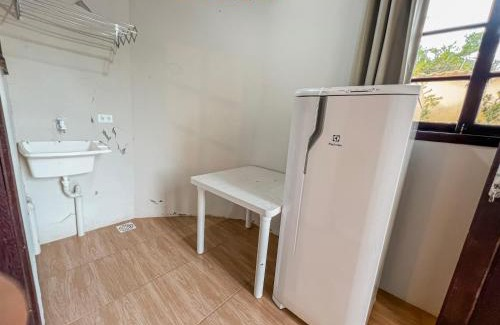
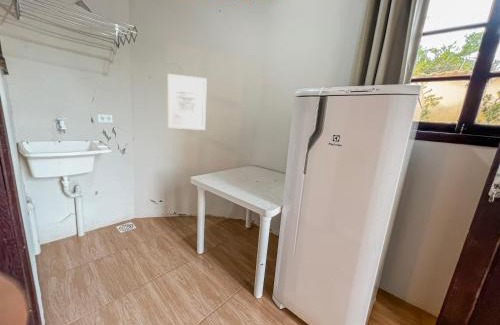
+ wall art (187, 103)
